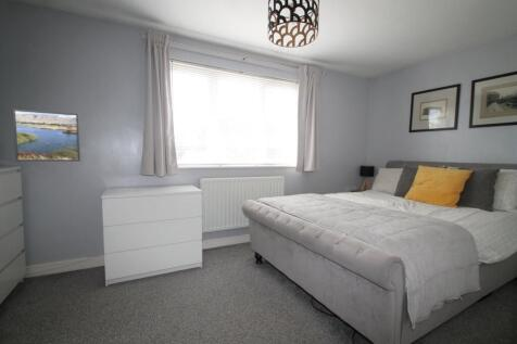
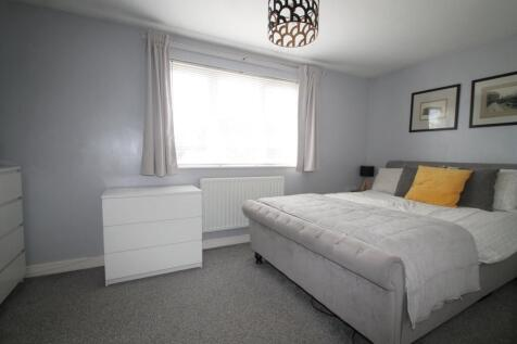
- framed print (48, 136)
